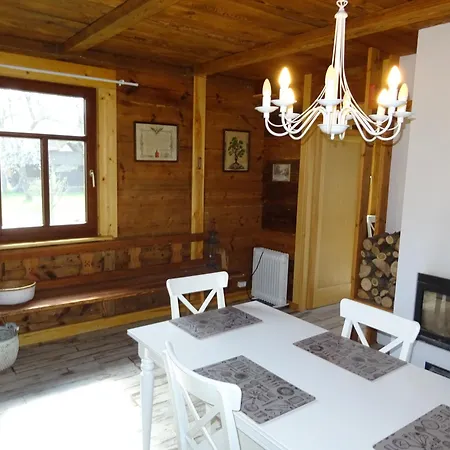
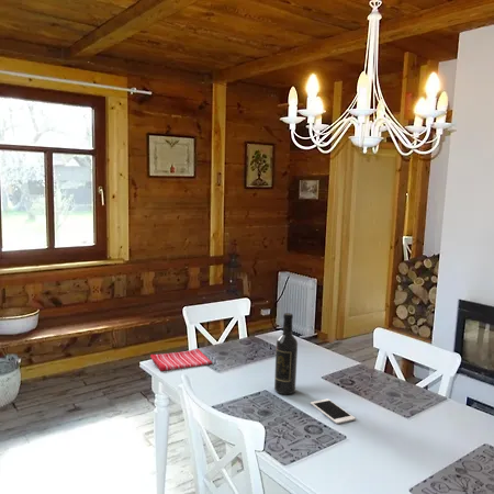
+ wine bottle (287, 352)
+ dish towel (180, 359)
+ cell phone (332, 411)
